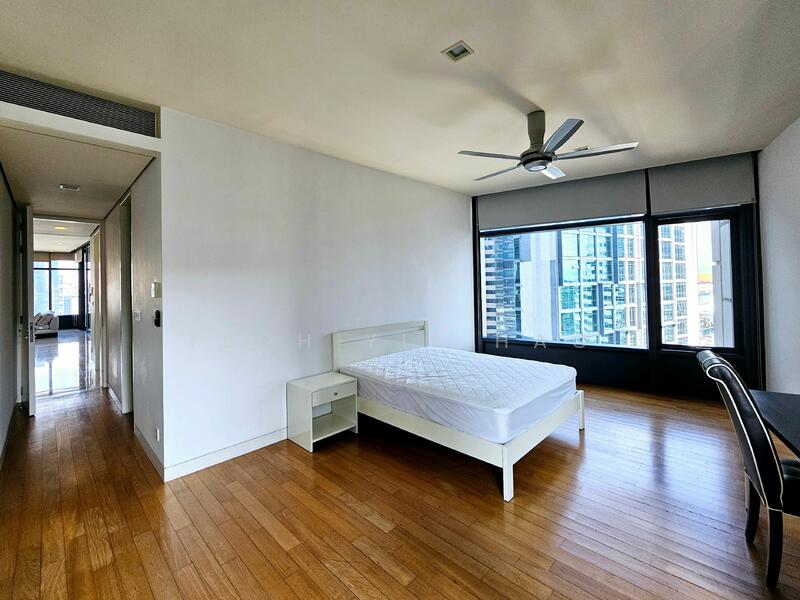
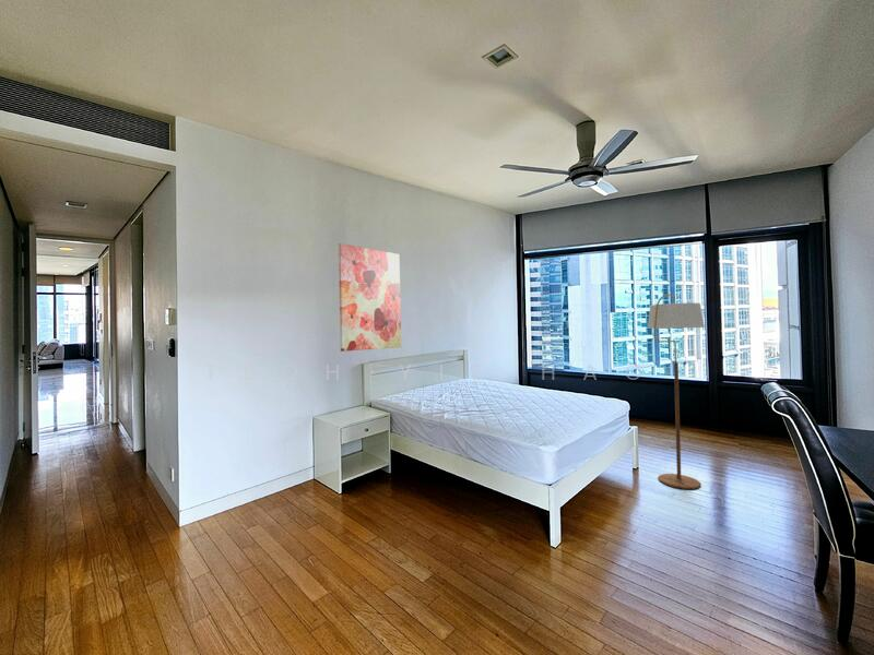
+ floor lamp (675, 388)
+ wall art (371, 299)
